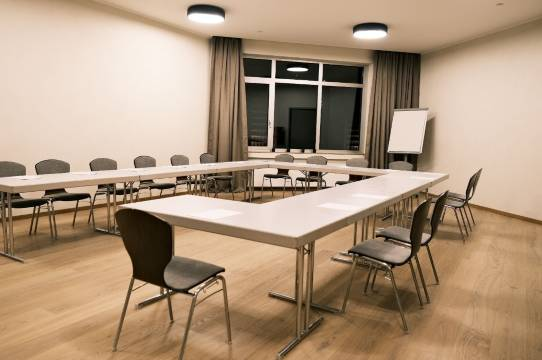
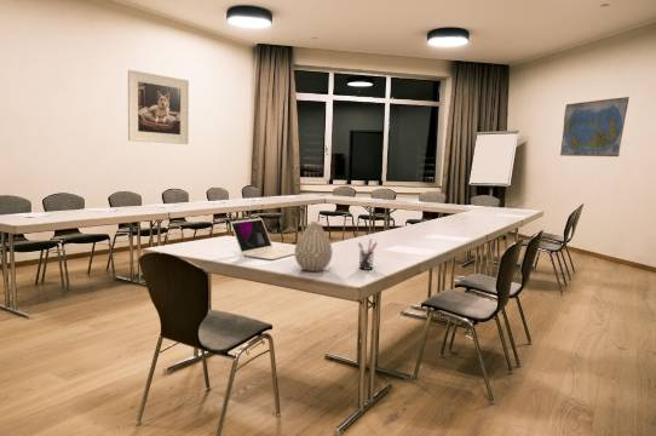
+ world map (591, 128)
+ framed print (160, 109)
+ vase (313, 246)
+ laptop (265, 235)
+ pen holder (366, 253)
